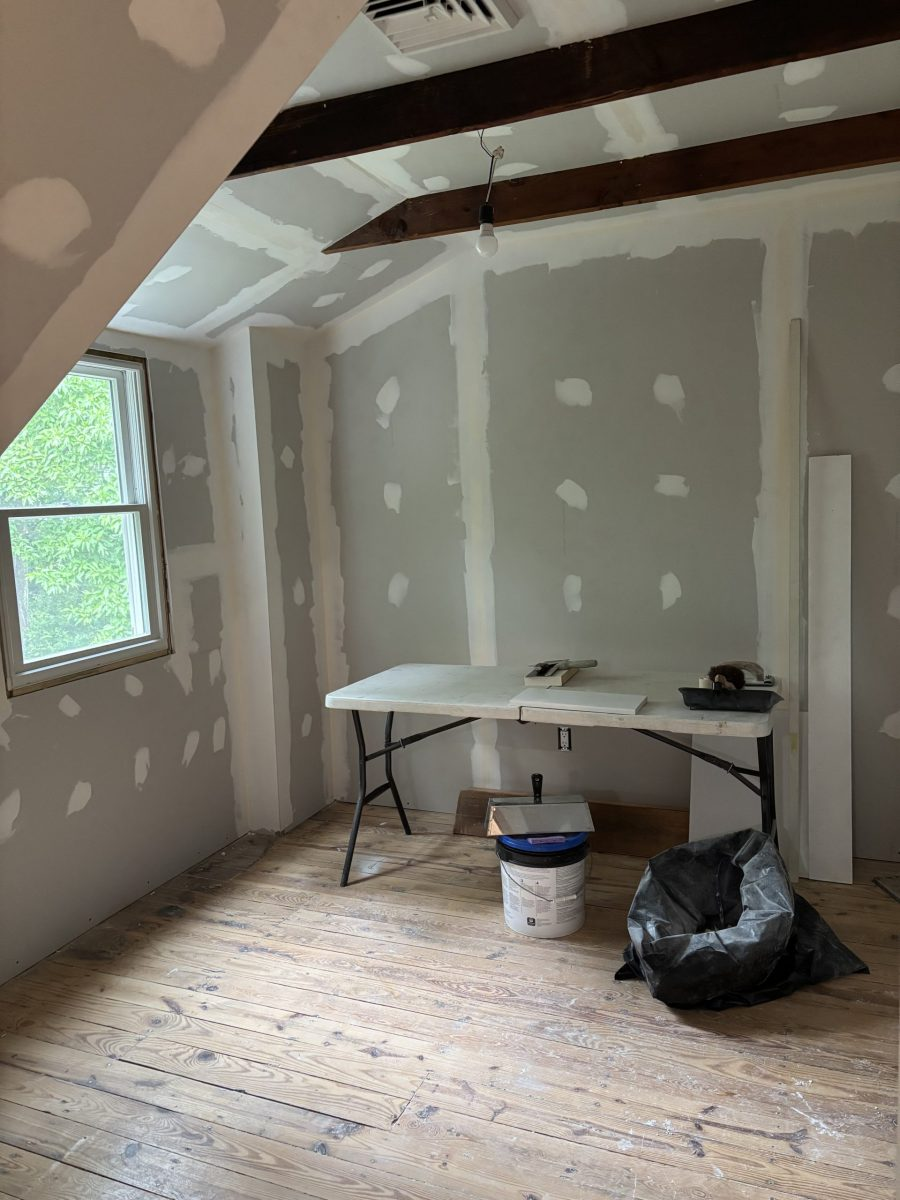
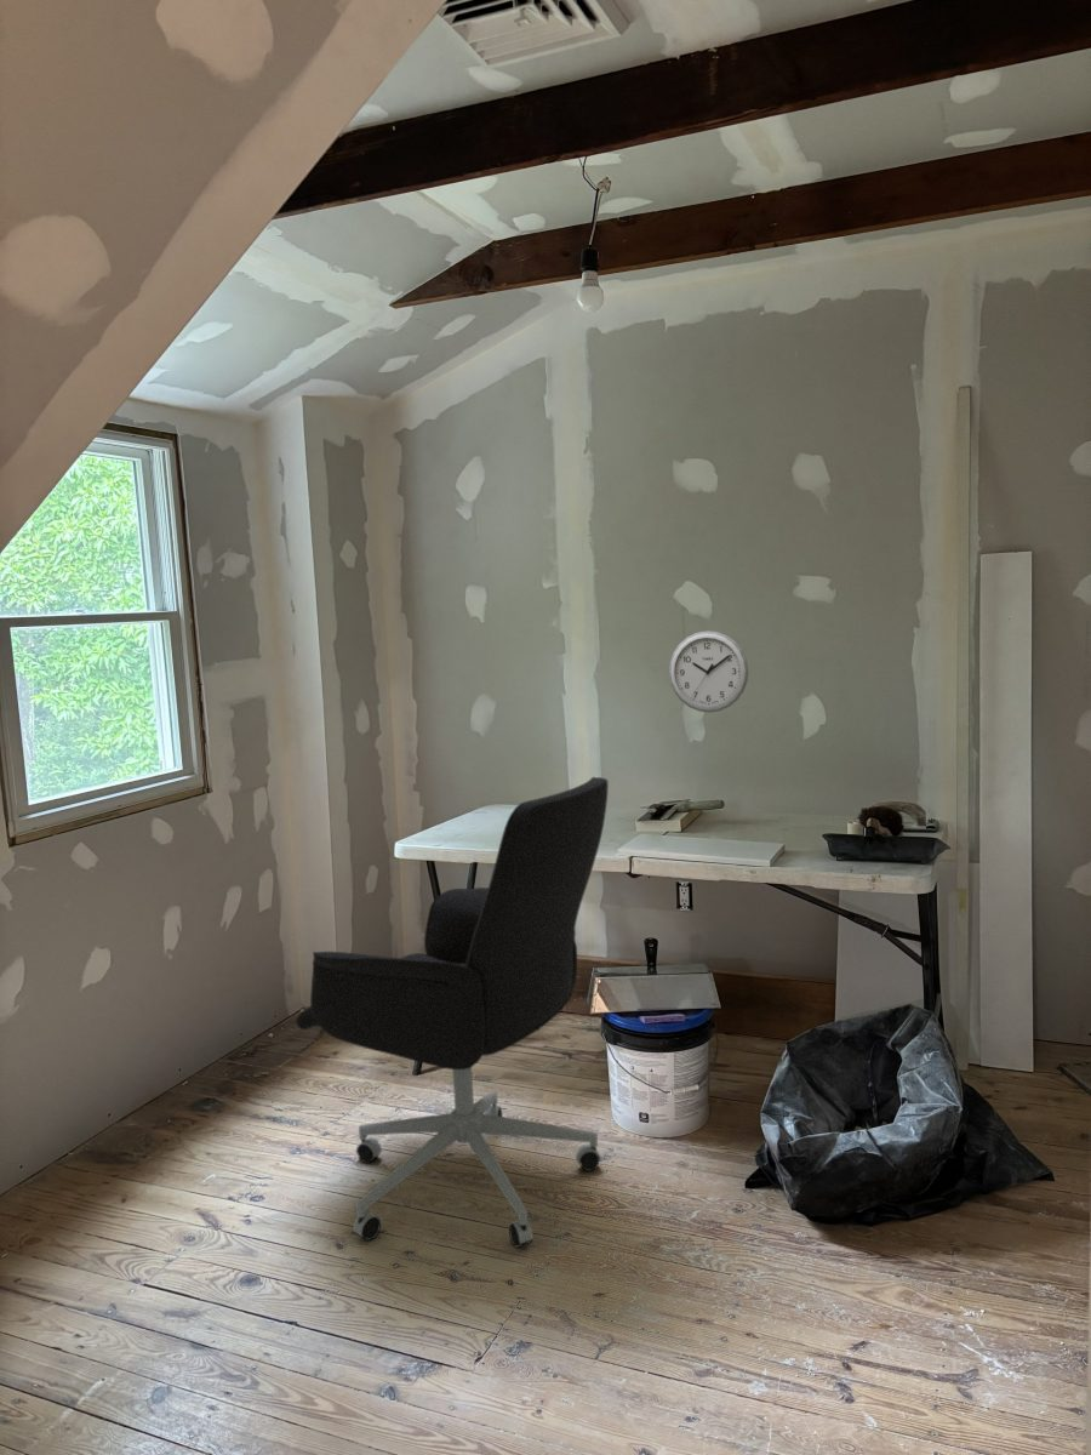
+ wall clock (707, 672)
+ office chair (463, 988)
